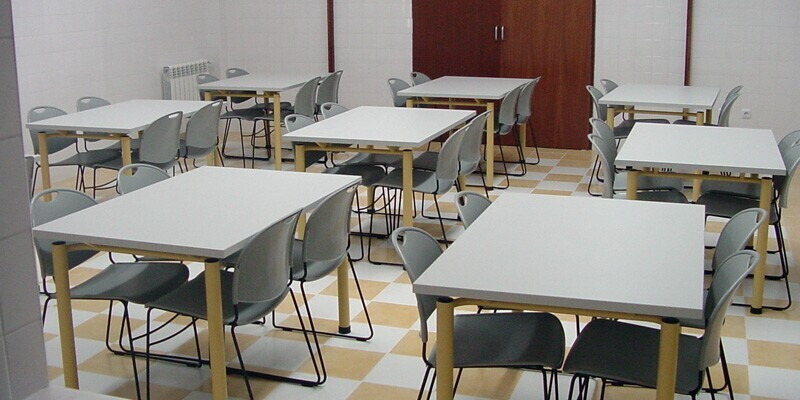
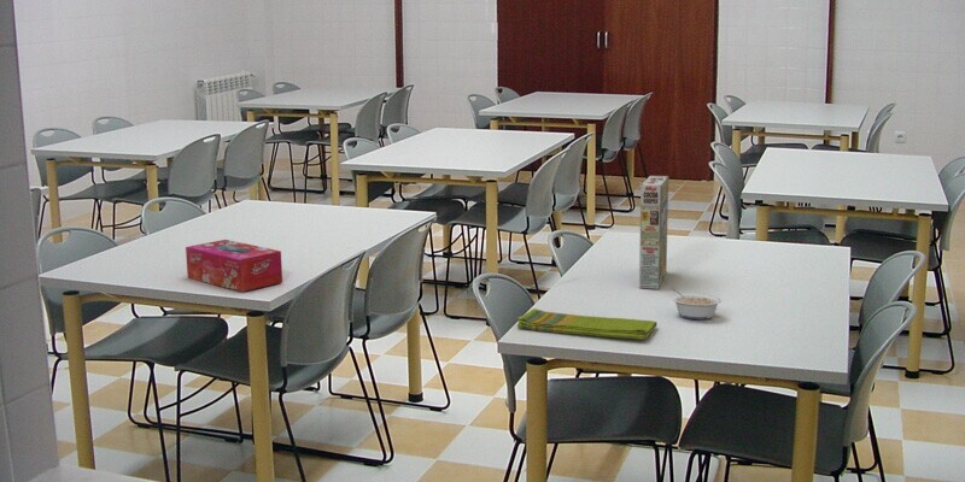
+ cereal box (654, 230)
+ legume (694, 305)
+ tissue box (233, 264)
+ dish towel (586, 322)
